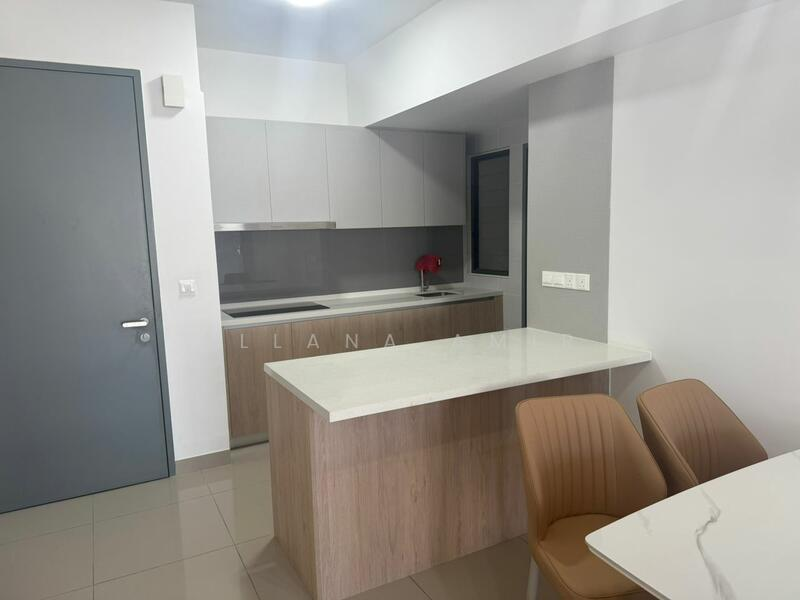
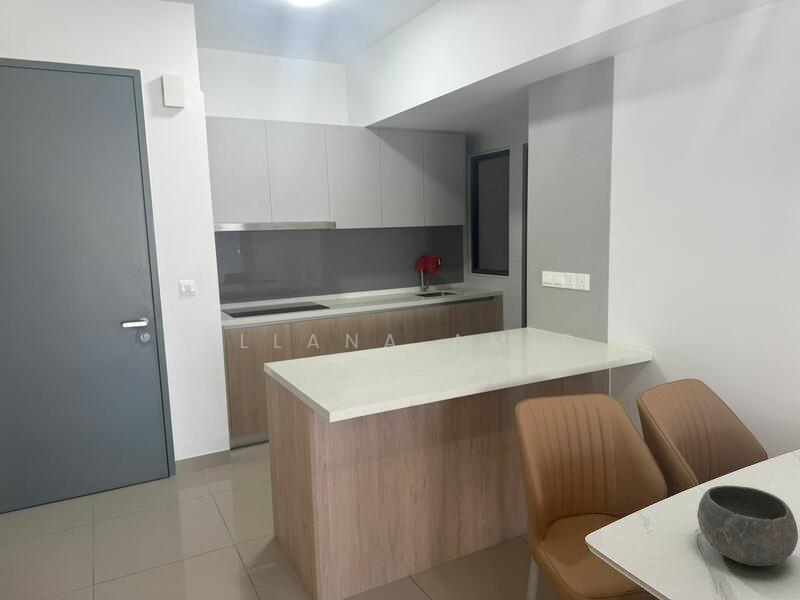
+ bowl (745, 527)
